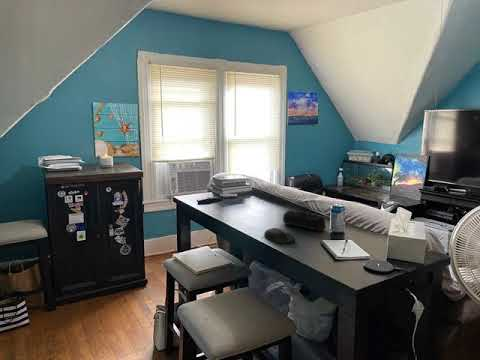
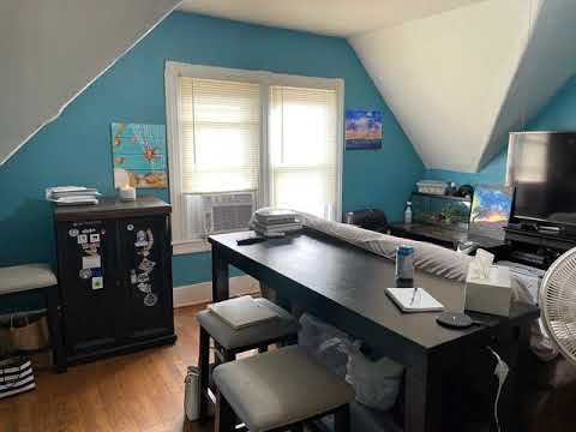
- pencil case (303, 216)
- computer mouse (279, 233)
